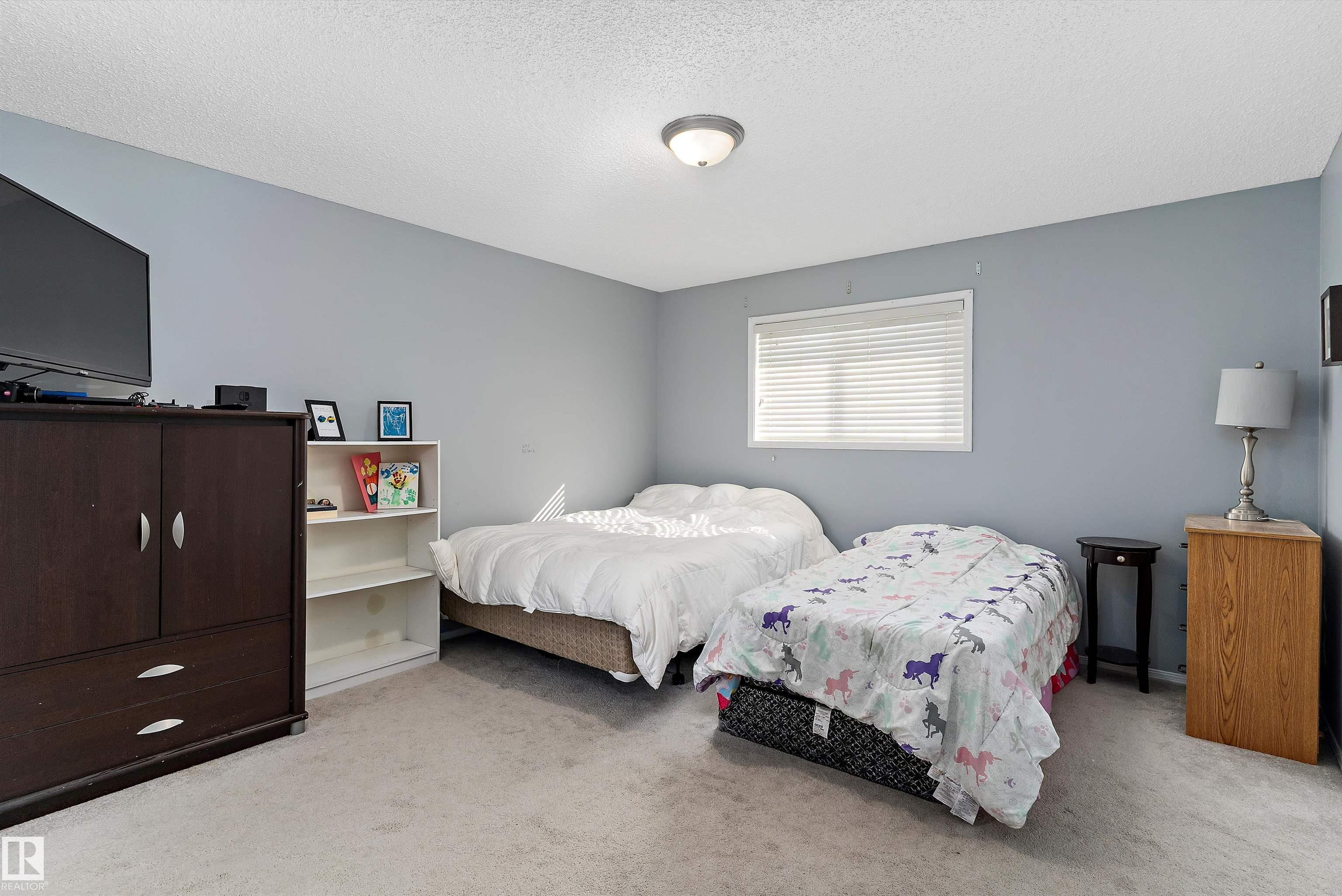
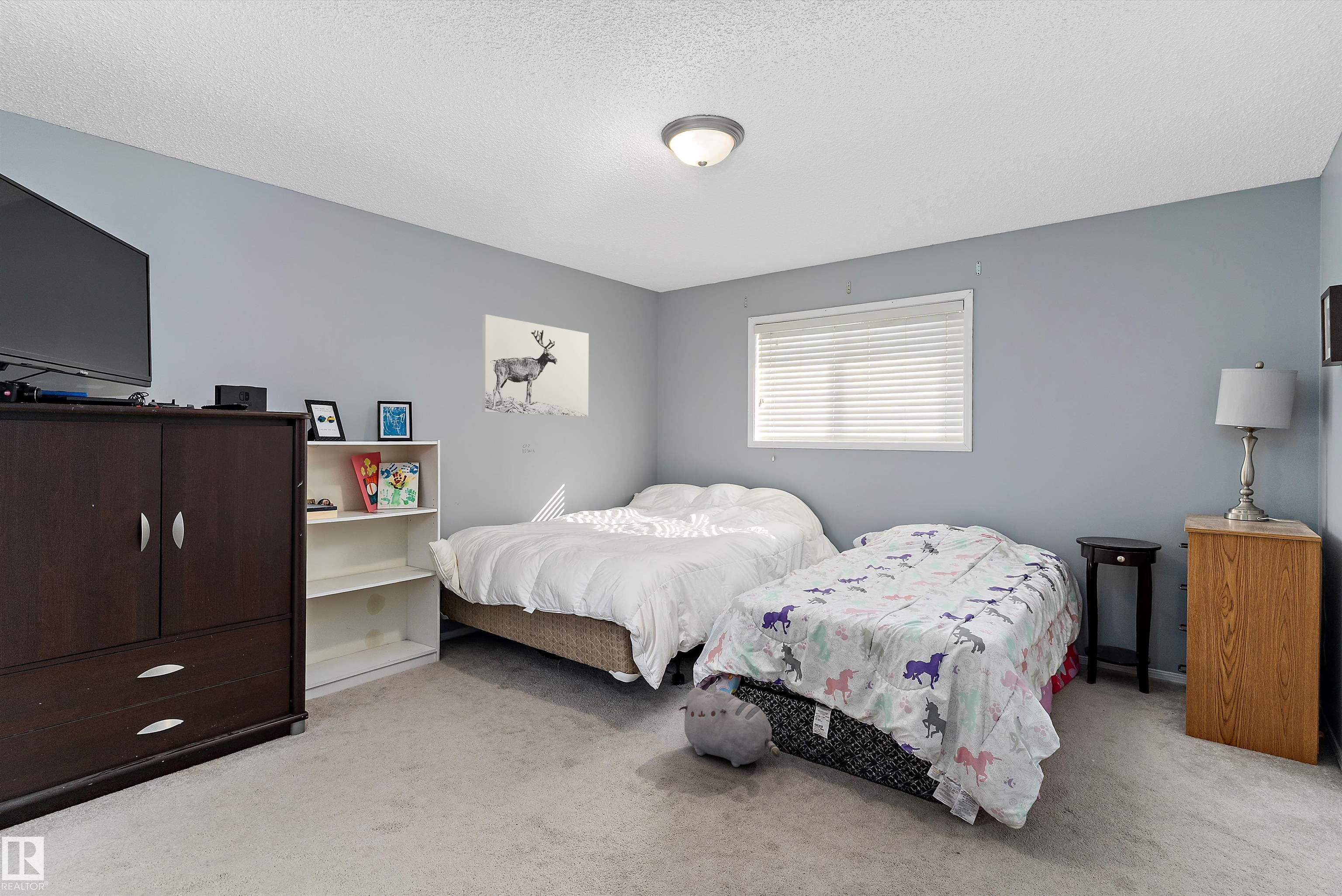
+ wall art (539, 369)
+ plush toy (734, 725)
